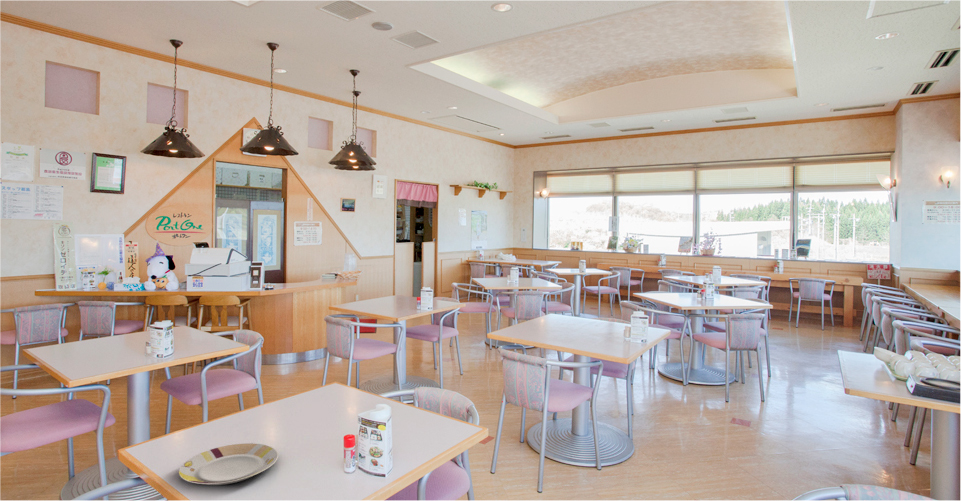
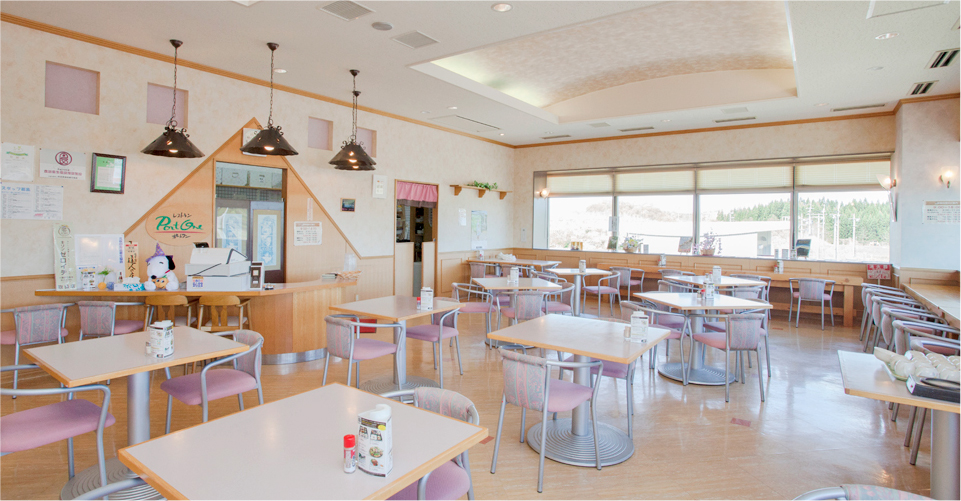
- plate (230, 465)
